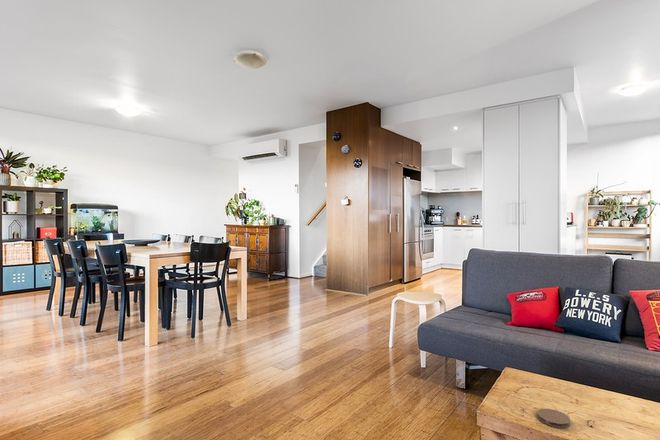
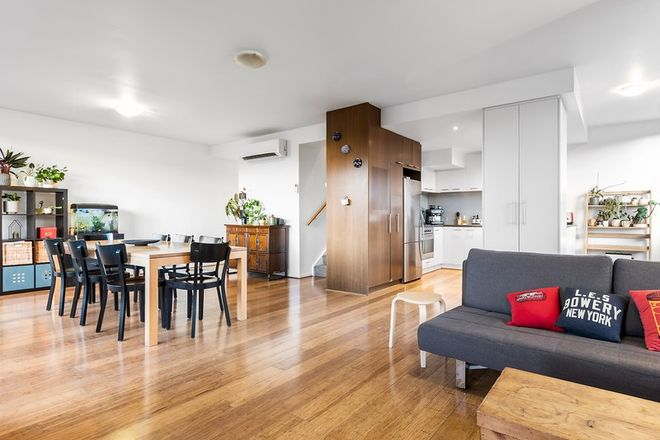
- coaster (553, 417)
